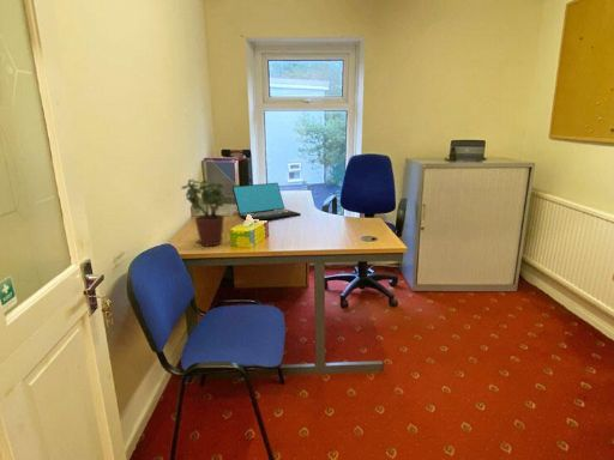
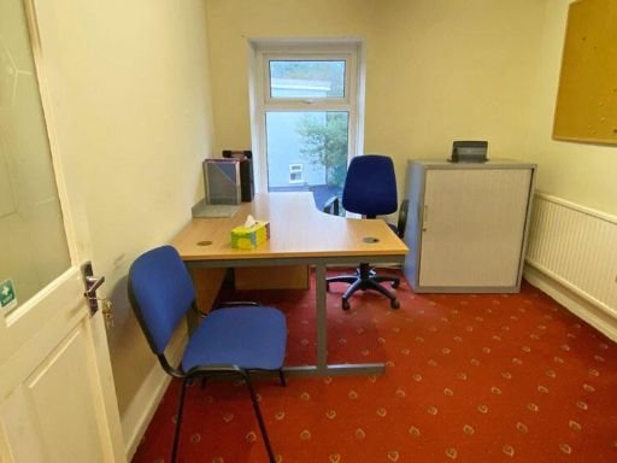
- laptop (266, 200)
- potted plant (206, 210)
